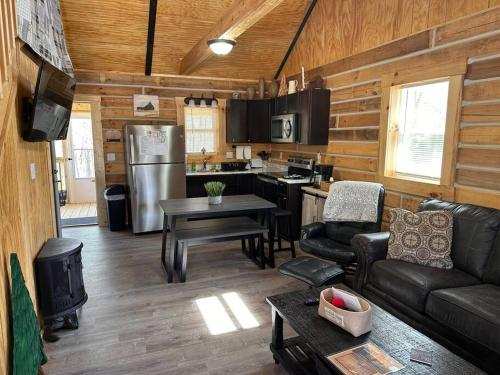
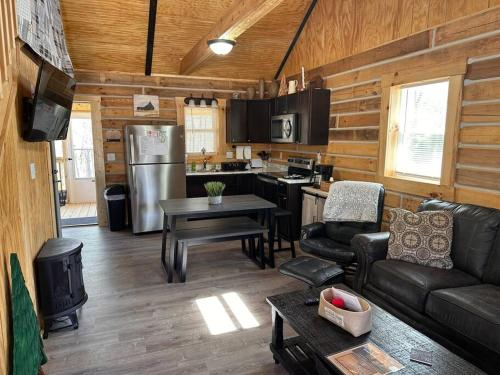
- boots (61, 326)
